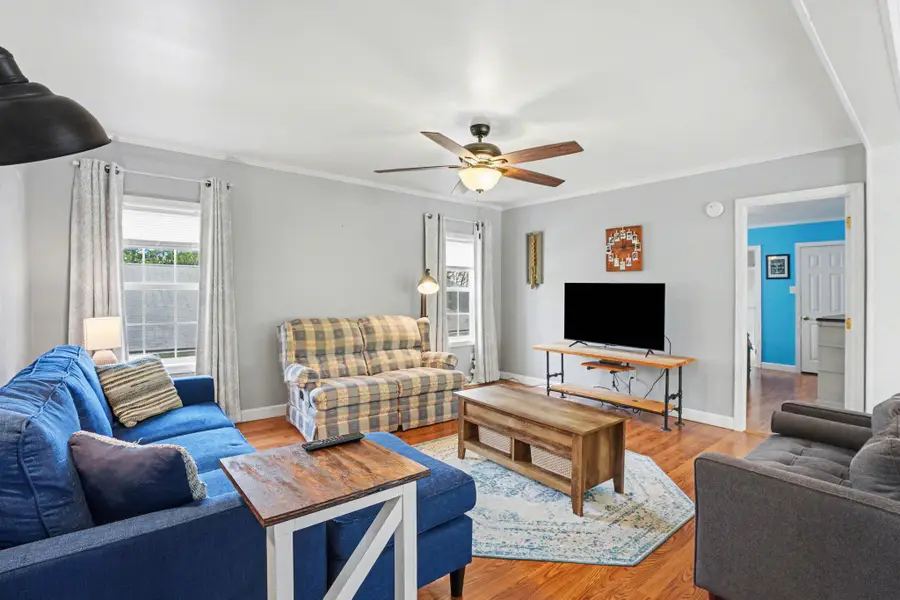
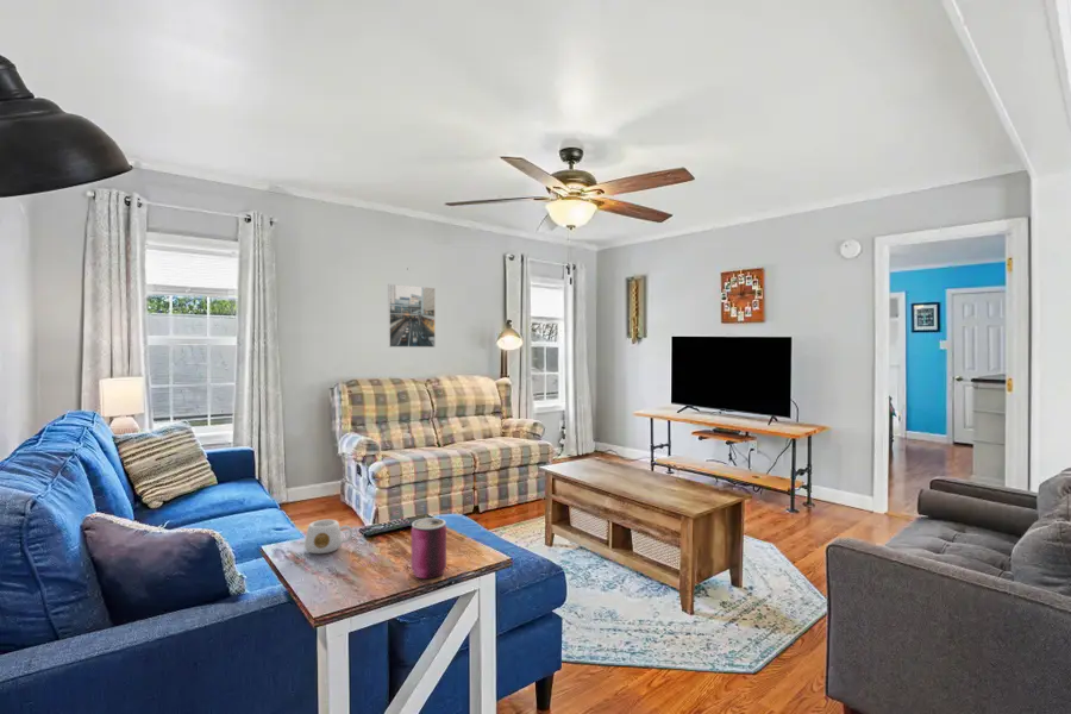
+ can (428, 547)
+ mug (328, 536)
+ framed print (412, 317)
